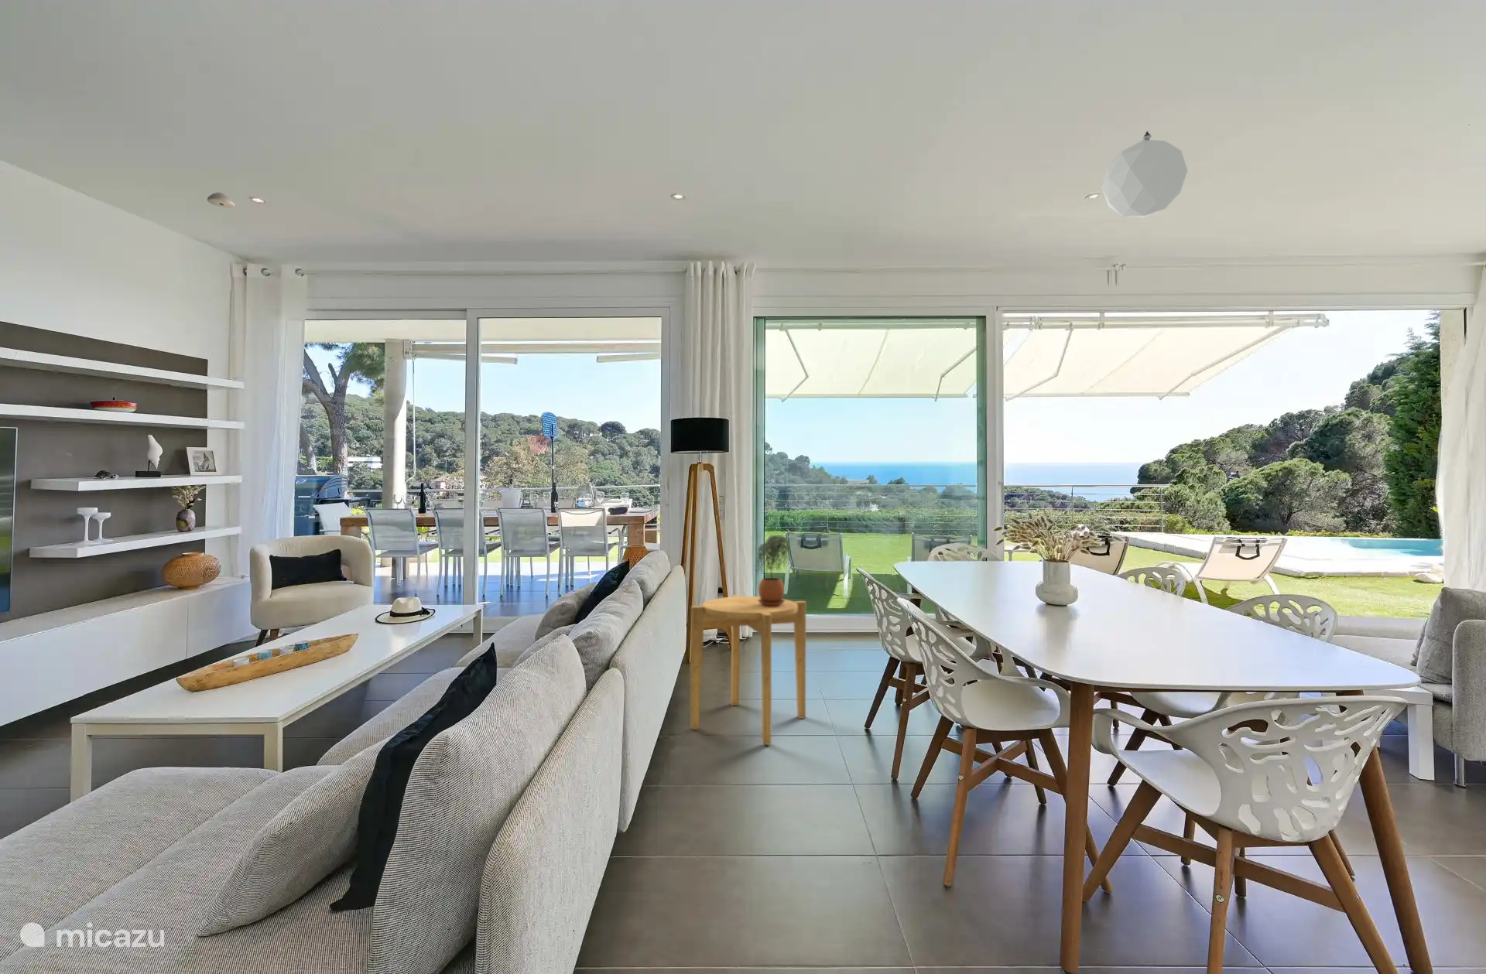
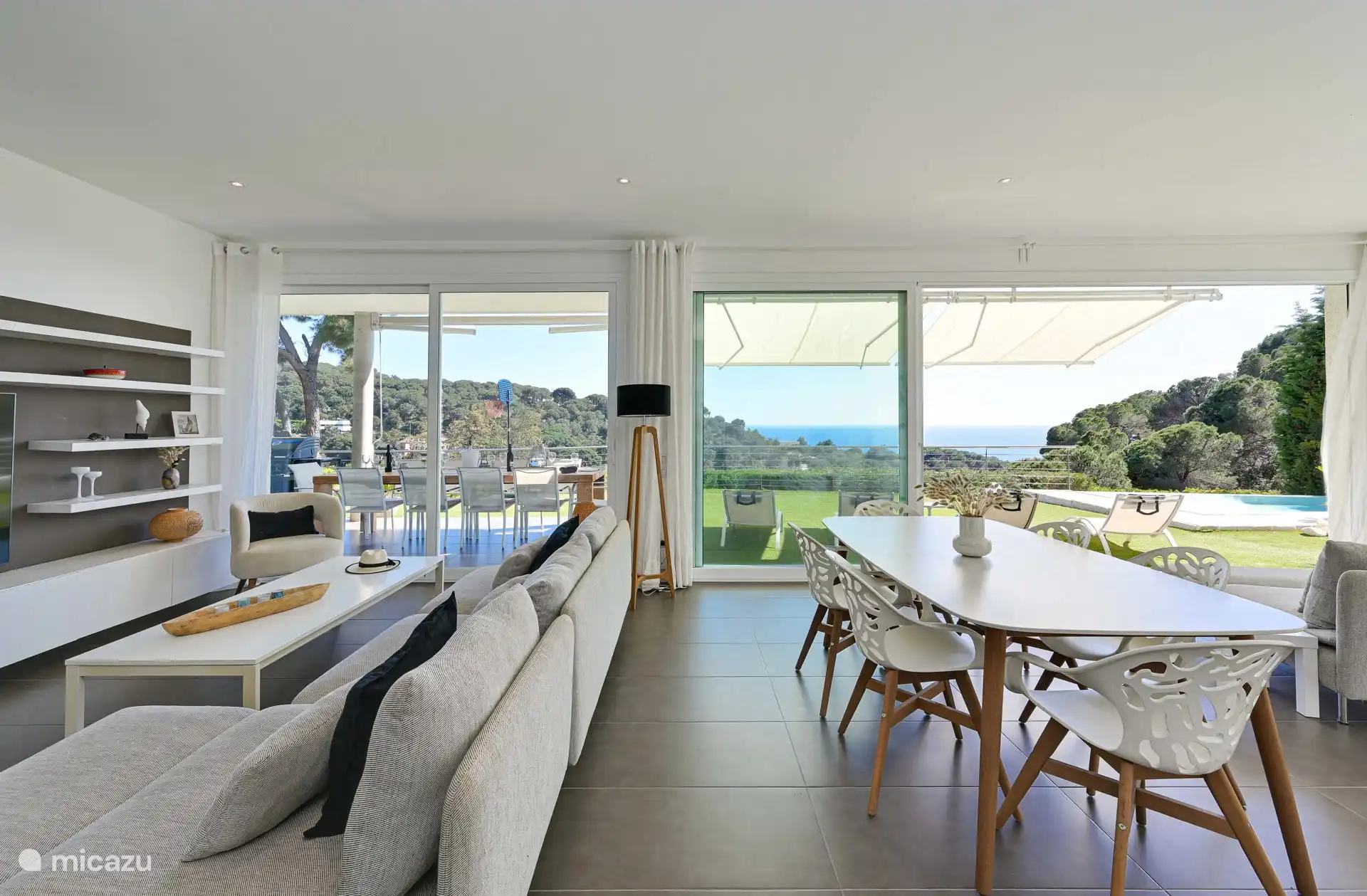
- side table (739, 663)
- potted plant (773, 570)
- pendant lamp (1144, 178)
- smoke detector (221, 199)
